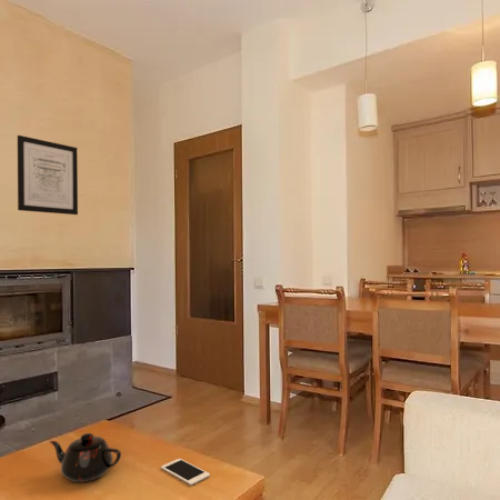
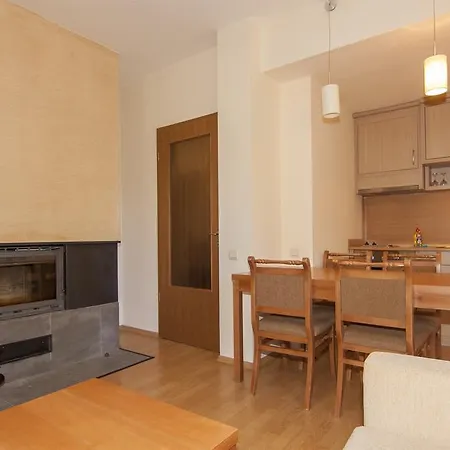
- cell phone (184, 470)
- wall art (49, 177)
- teapot (84, 453)
